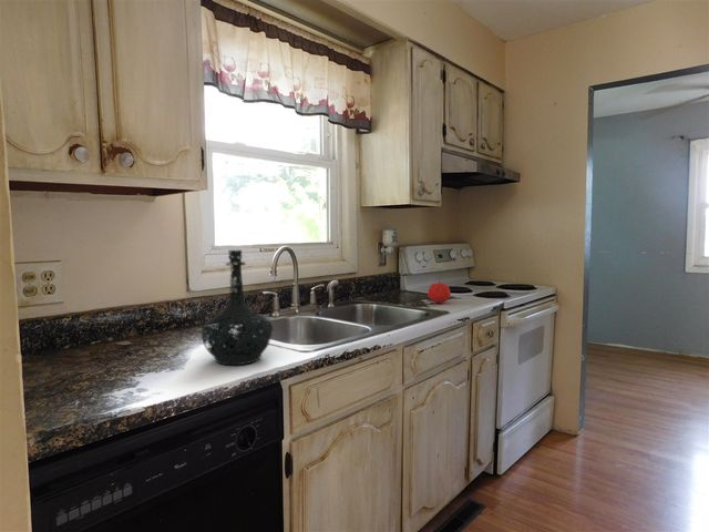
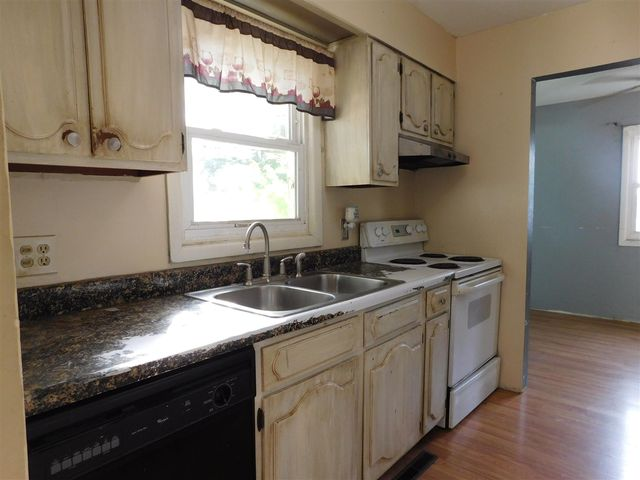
- bottle (236, 305)
- apple (439, 291)
